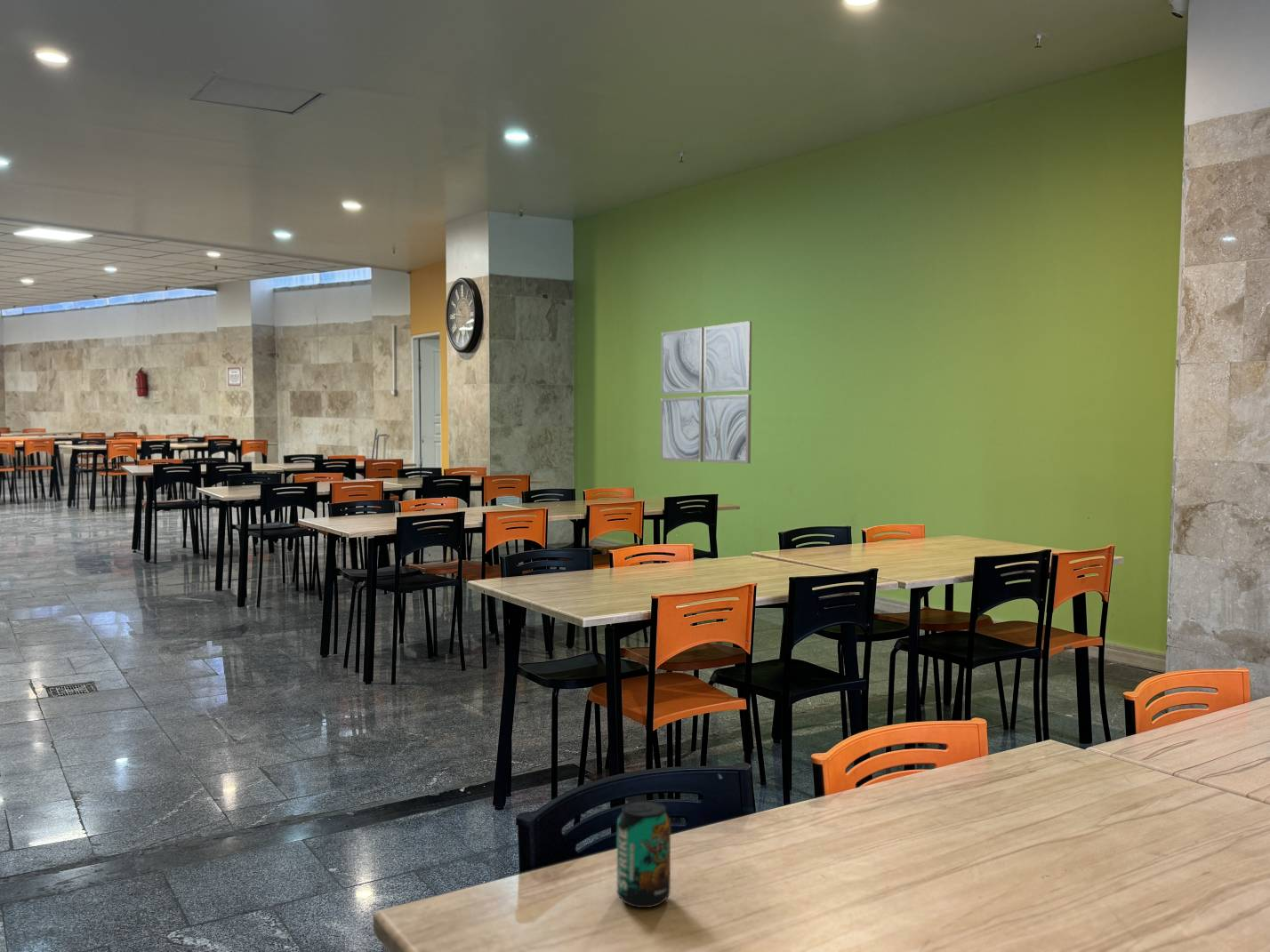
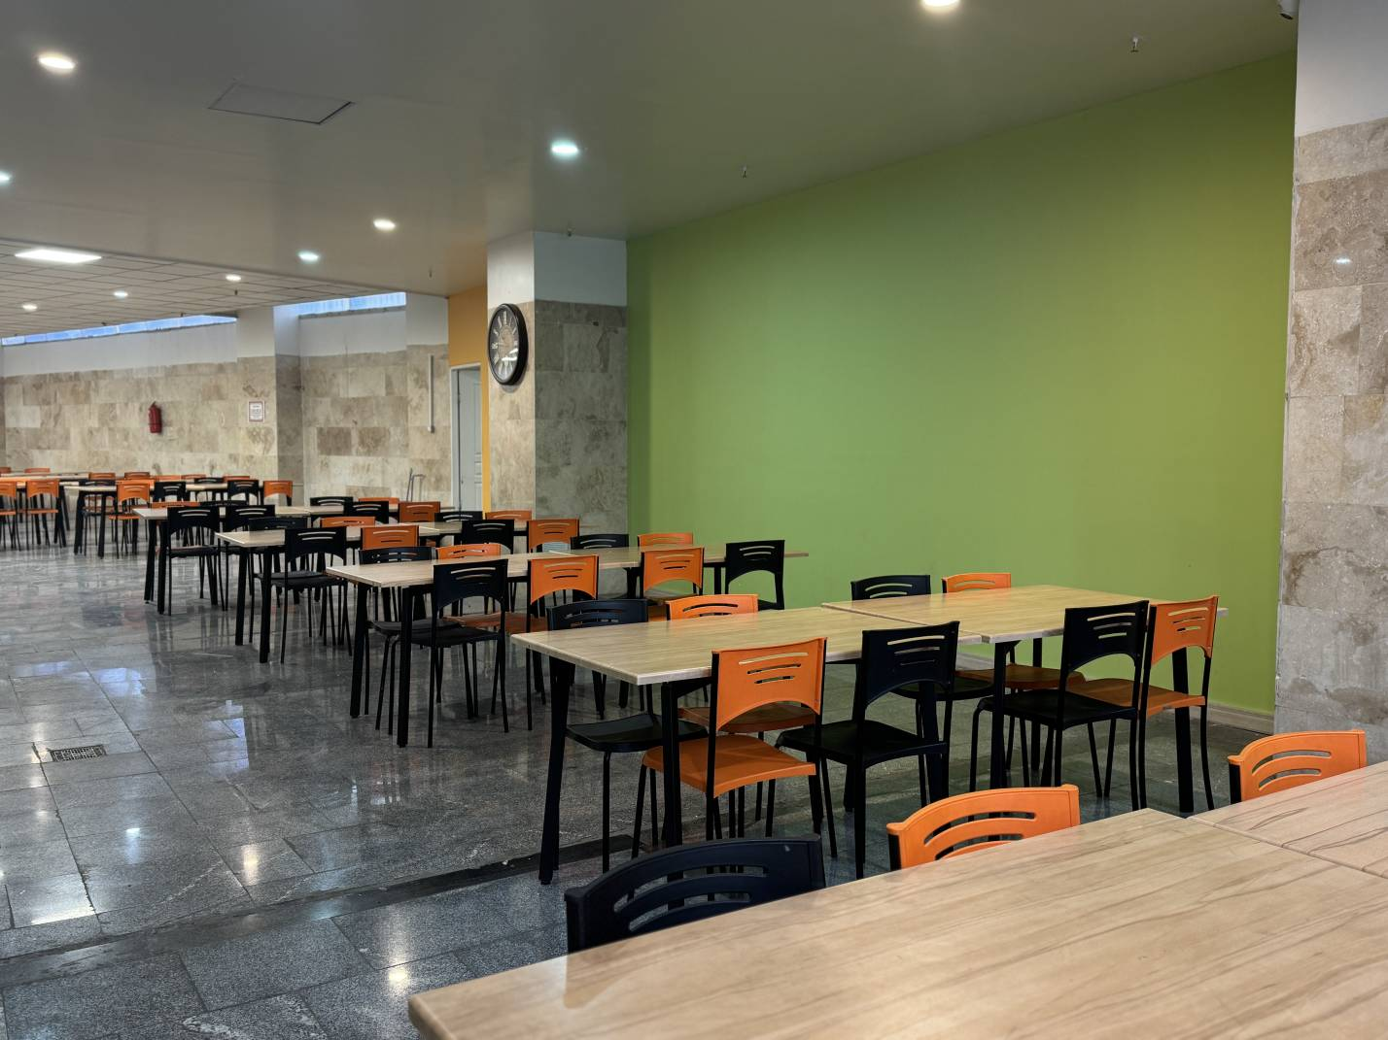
- beverage can (643, 852)
- wall art (703, 396)
